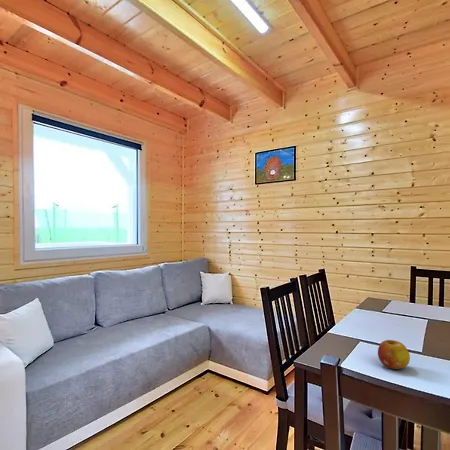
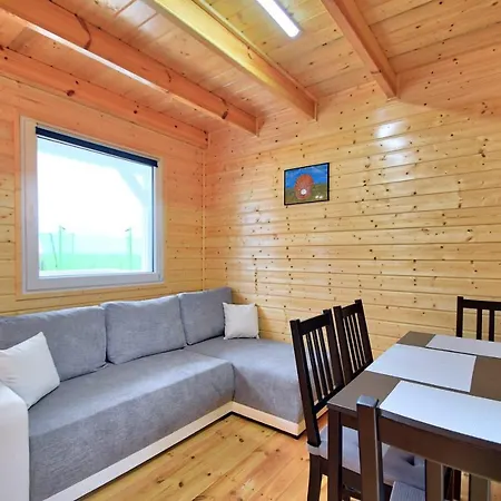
- fruit (393, 354)
